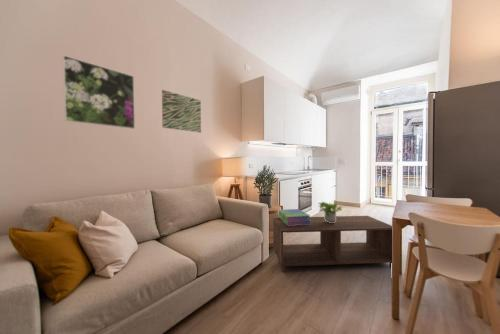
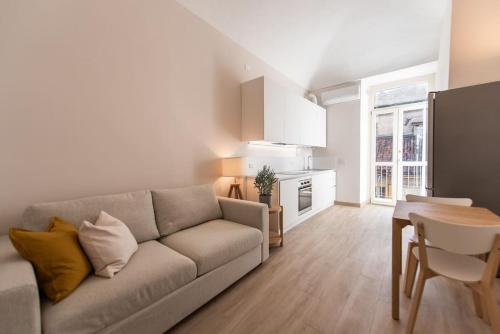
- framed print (102, 96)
- wall art (183, 112)
- potted plant (328, 211)
- coffee table (329, 240)
- stack of books (293, 216)
